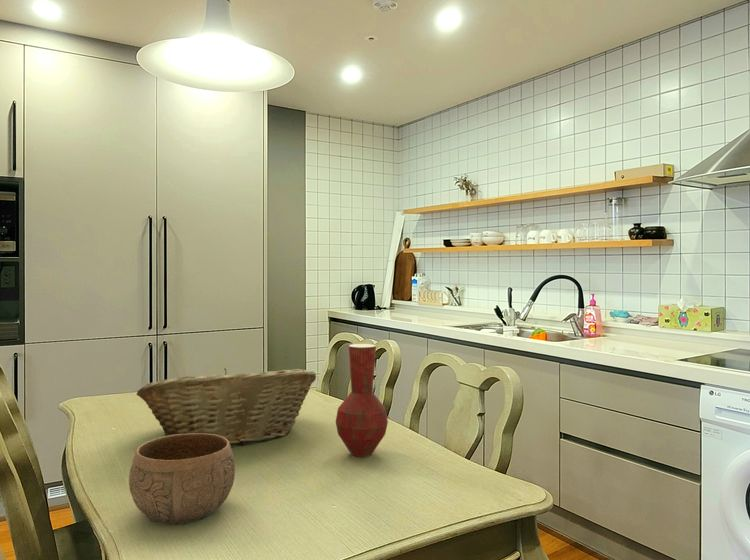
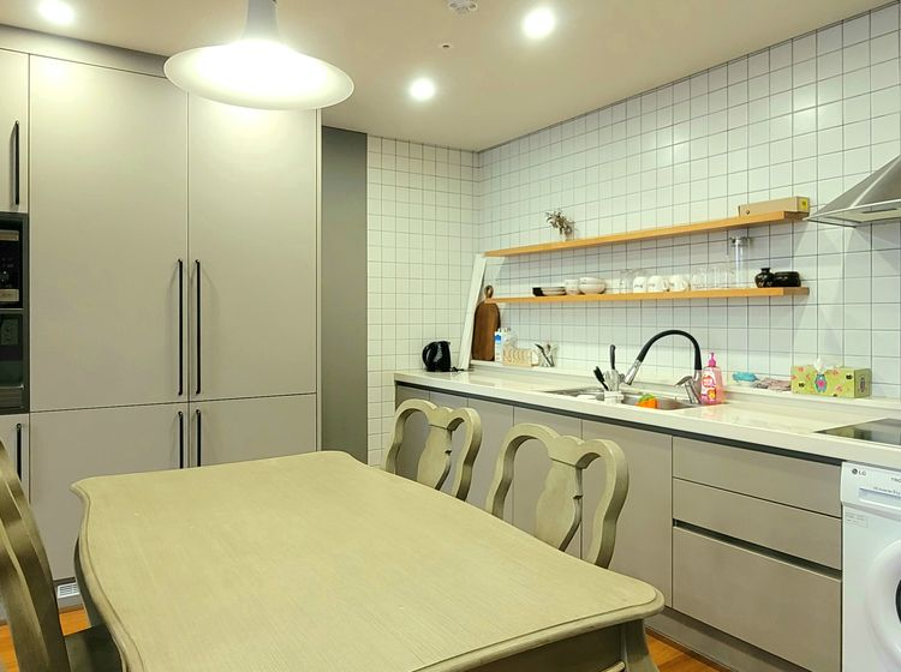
- fruit basket (230, 398)
- vase (361, 399)
- bowl (183, 477)
